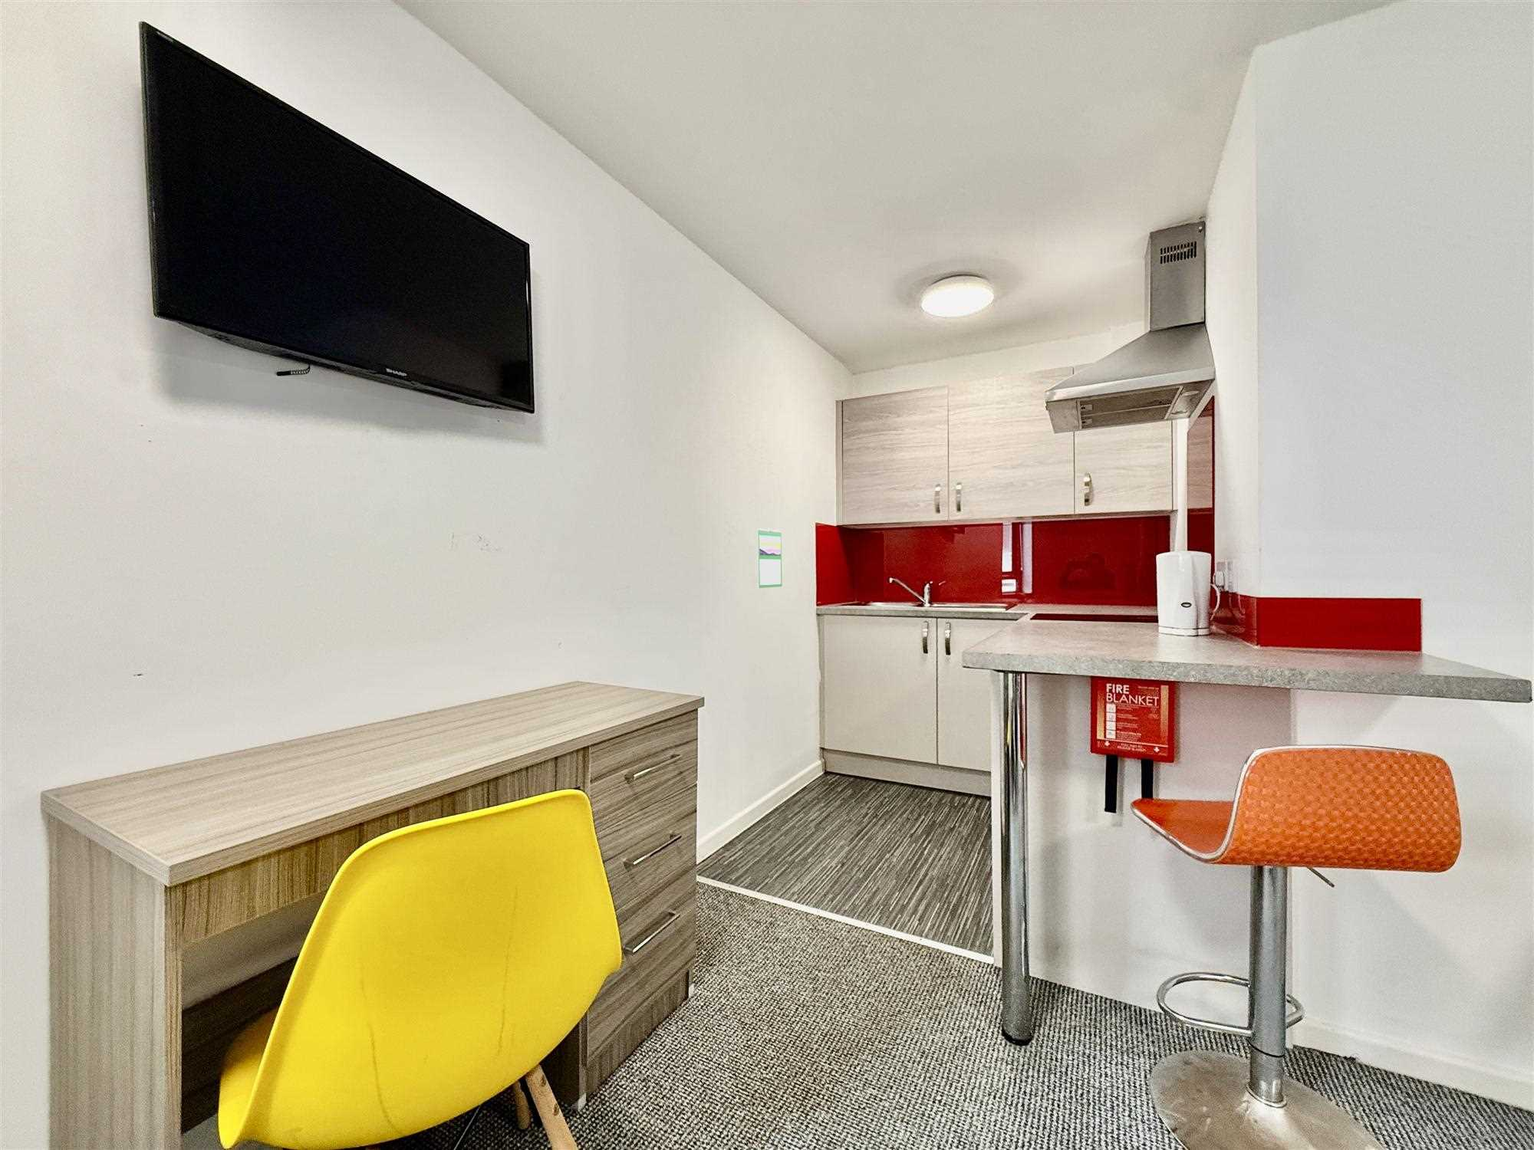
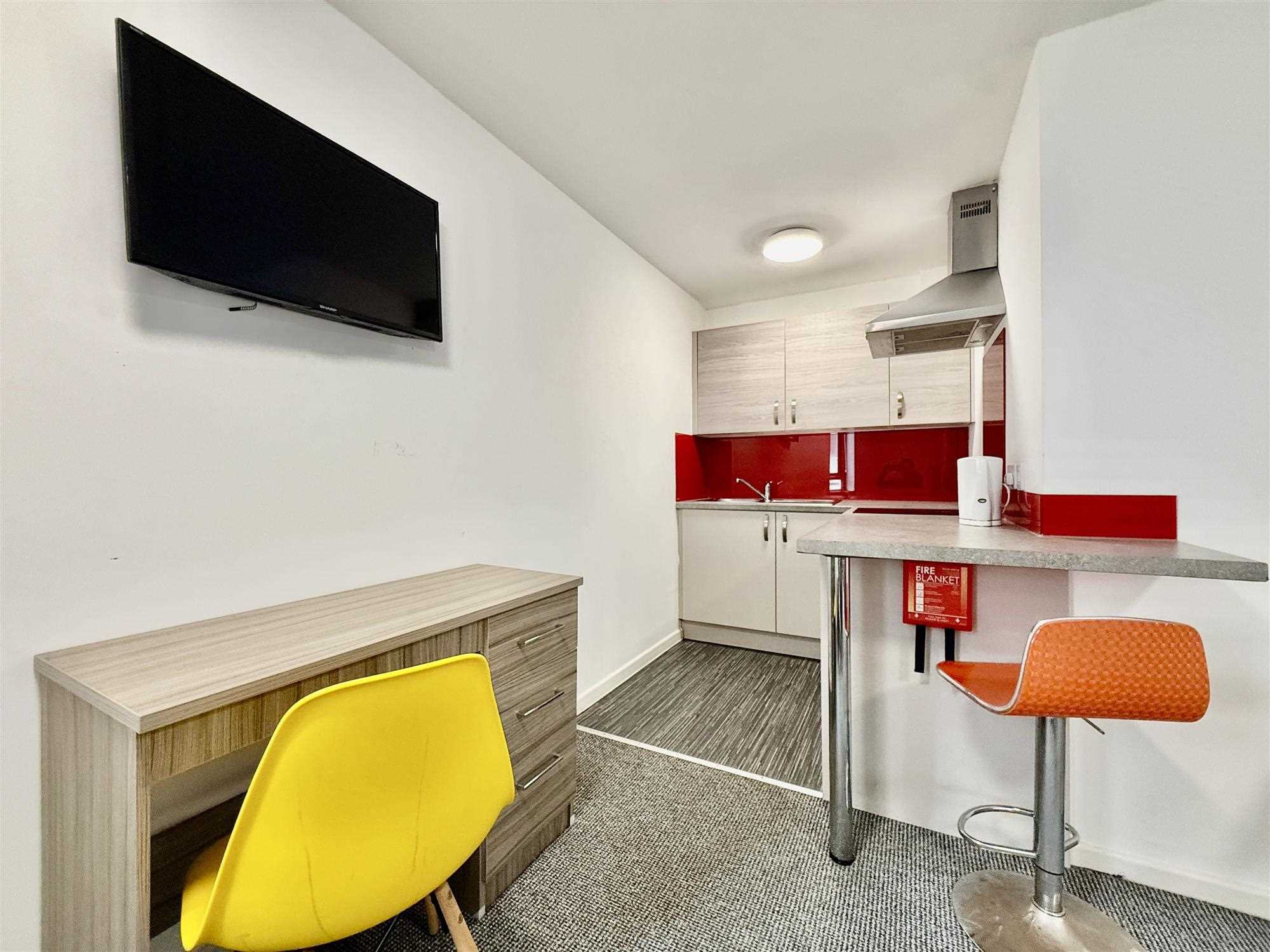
- calendar (769, 557)
